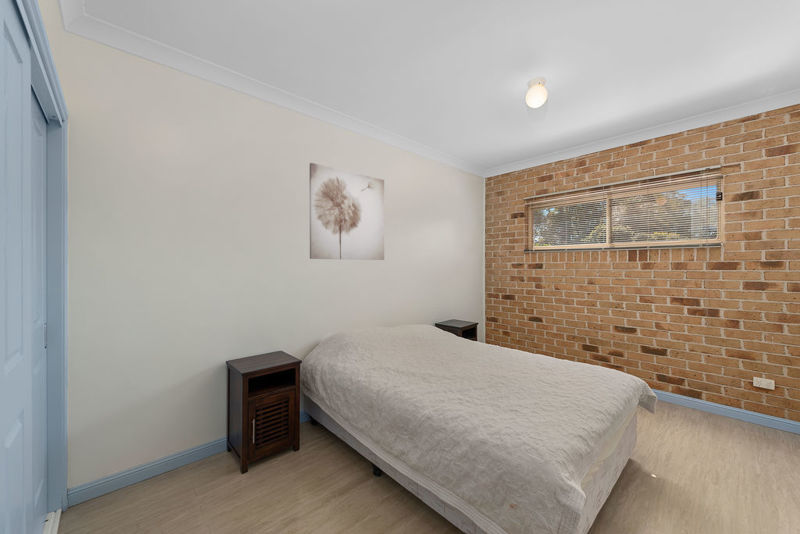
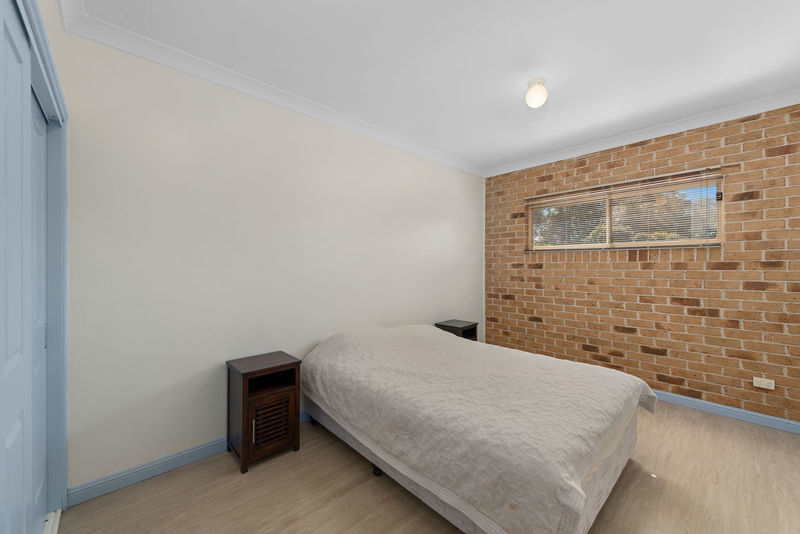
- wall art (350, 215)
